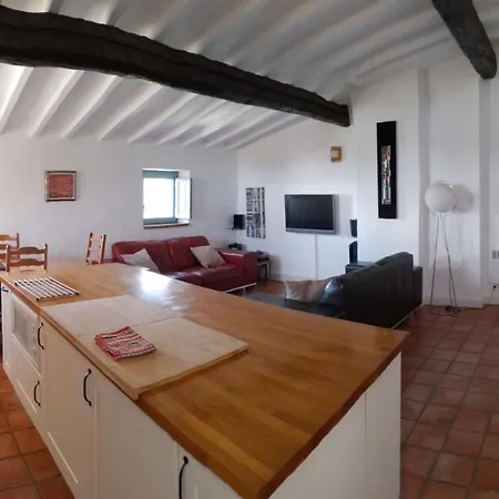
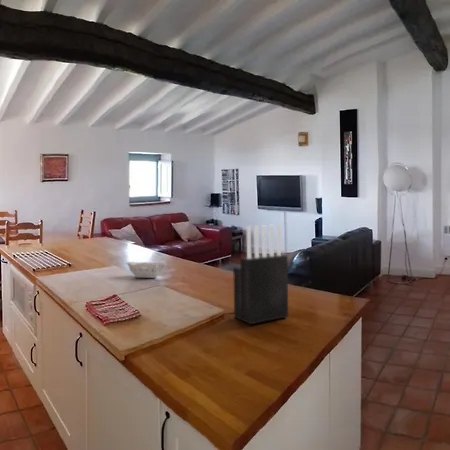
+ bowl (146, 269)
+ knife block (258, 271)
